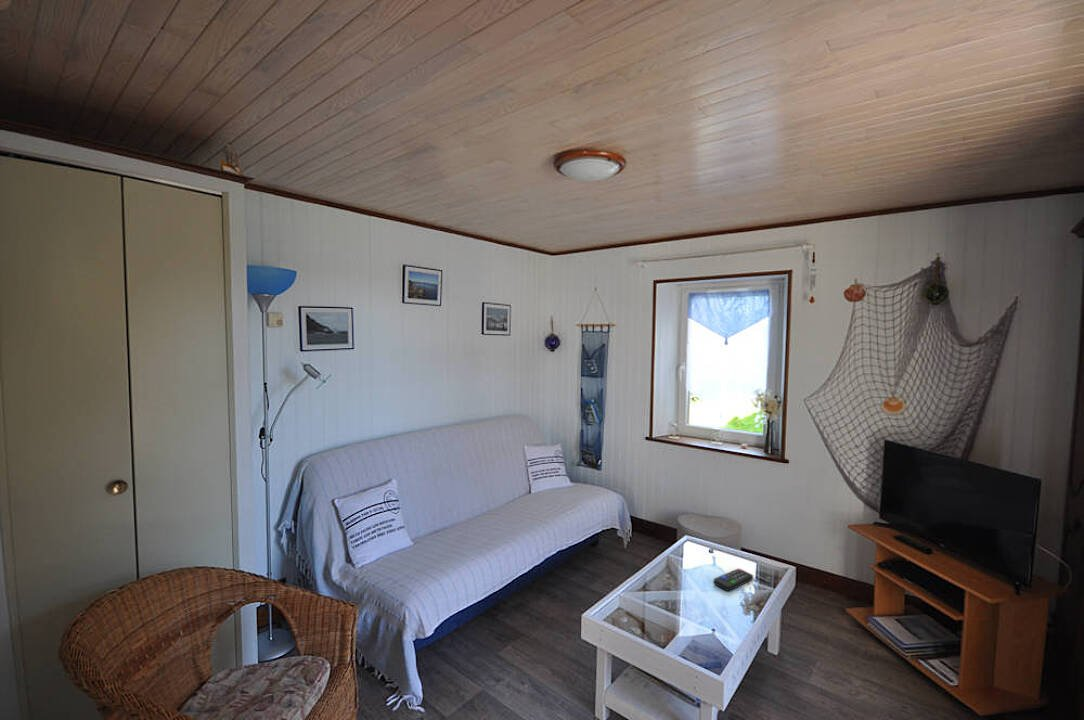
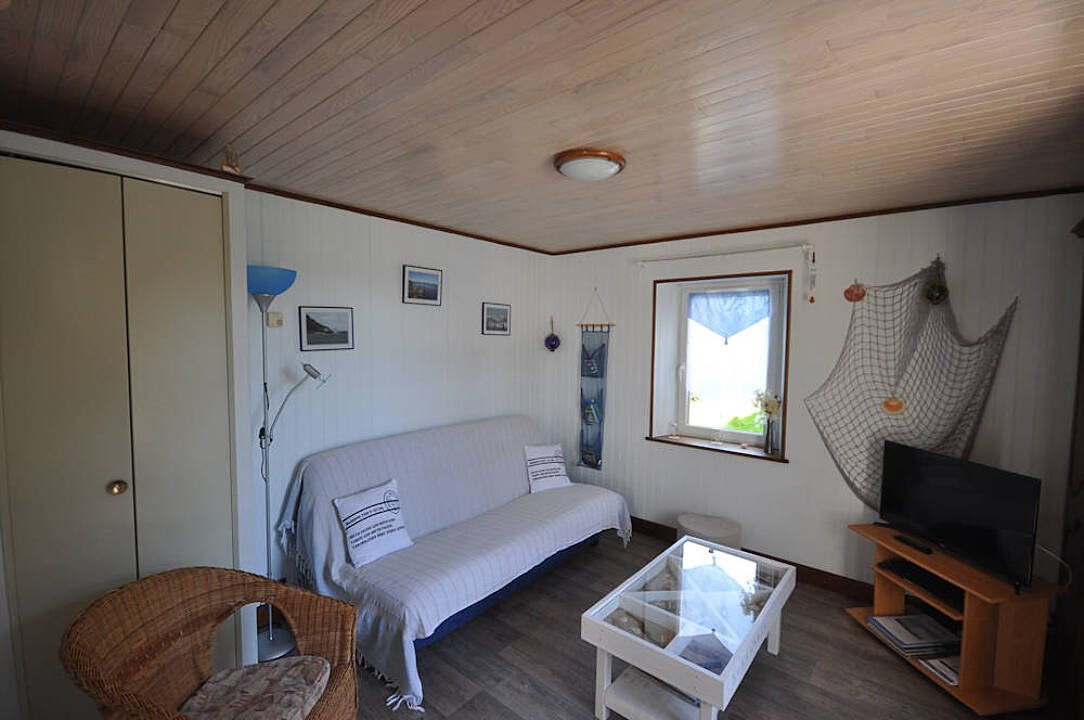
- remote control (733, 578)
